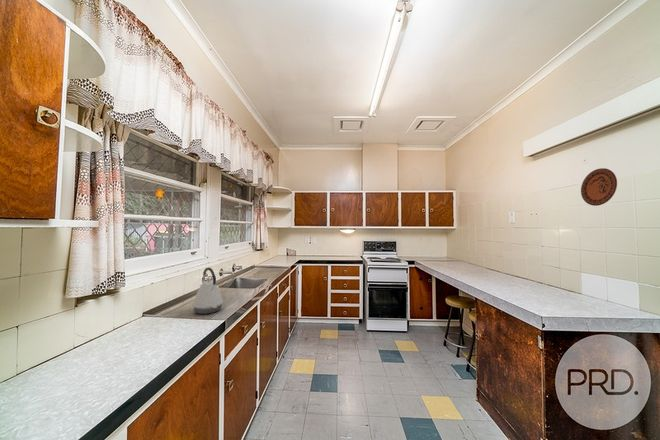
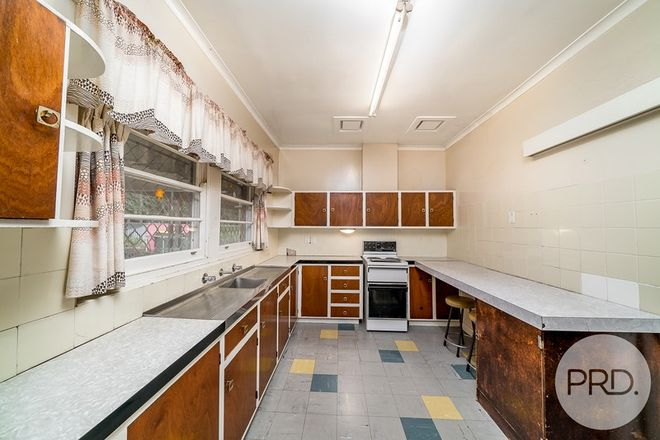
- kettle (208, 288)
- decorative plate (598, 187)
